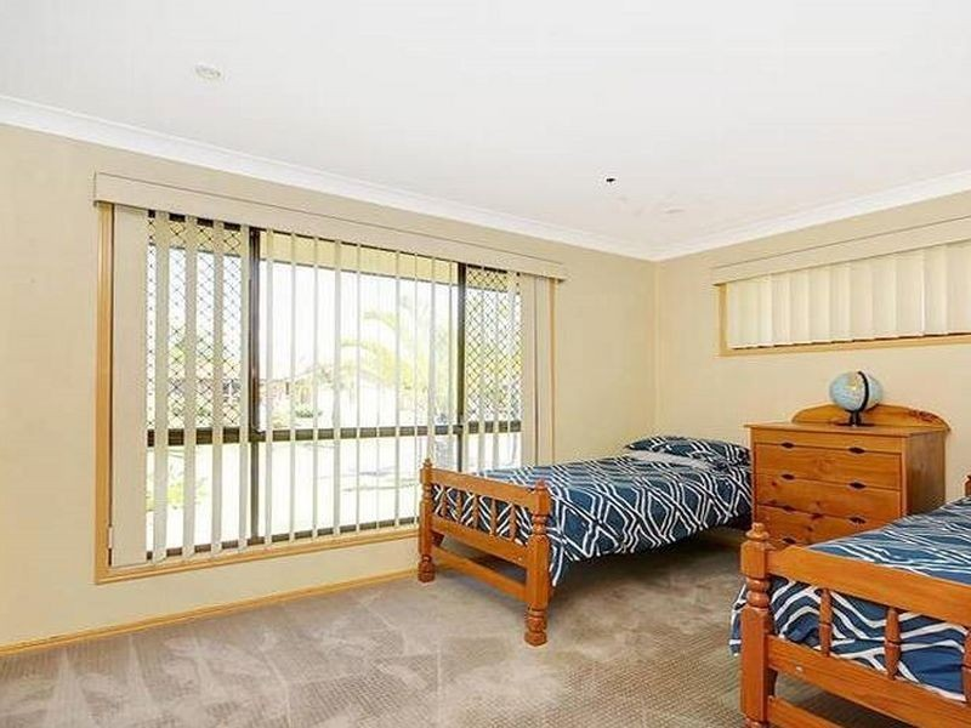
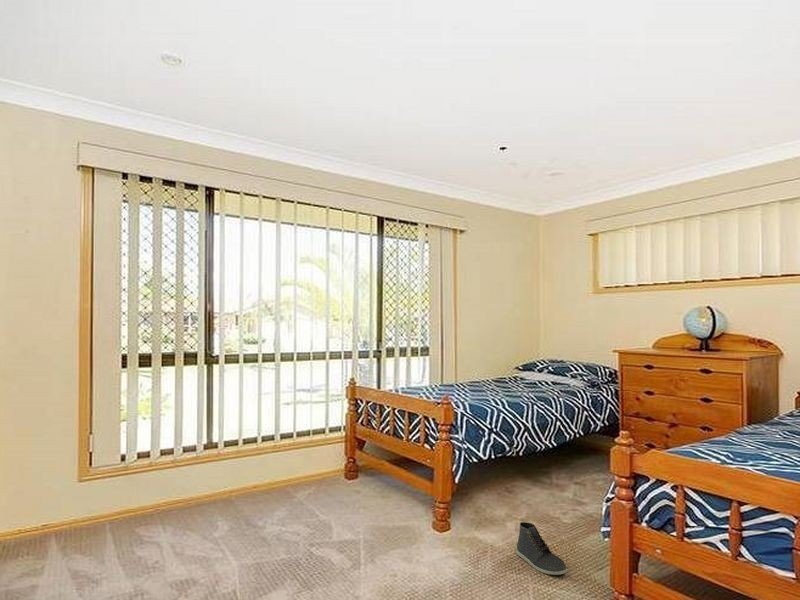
+ sneaker (539, 547)
